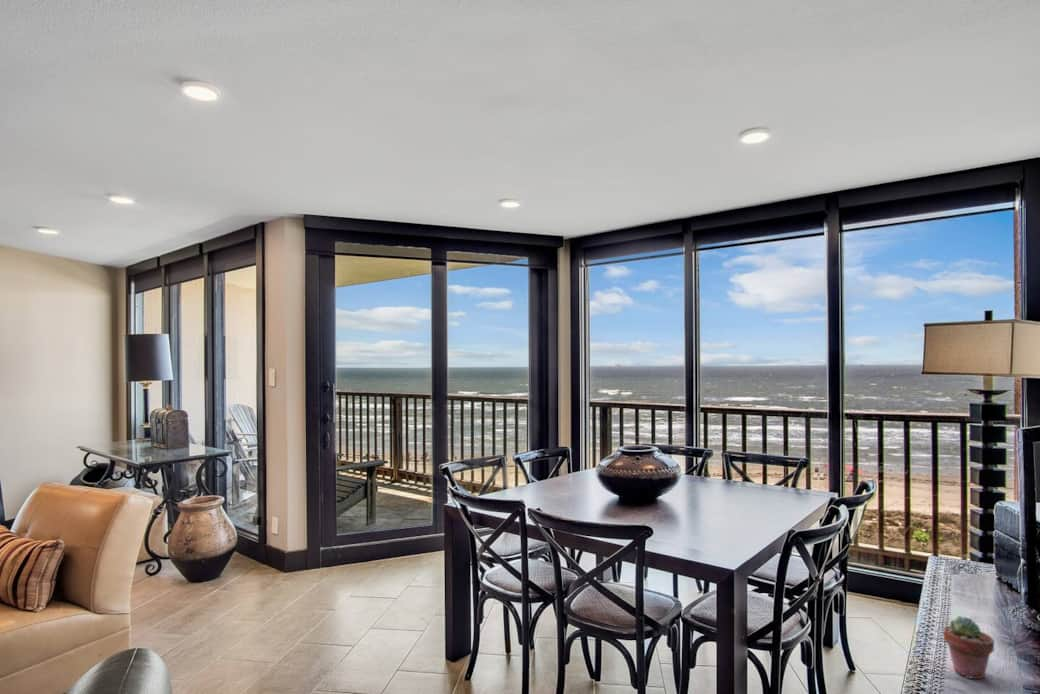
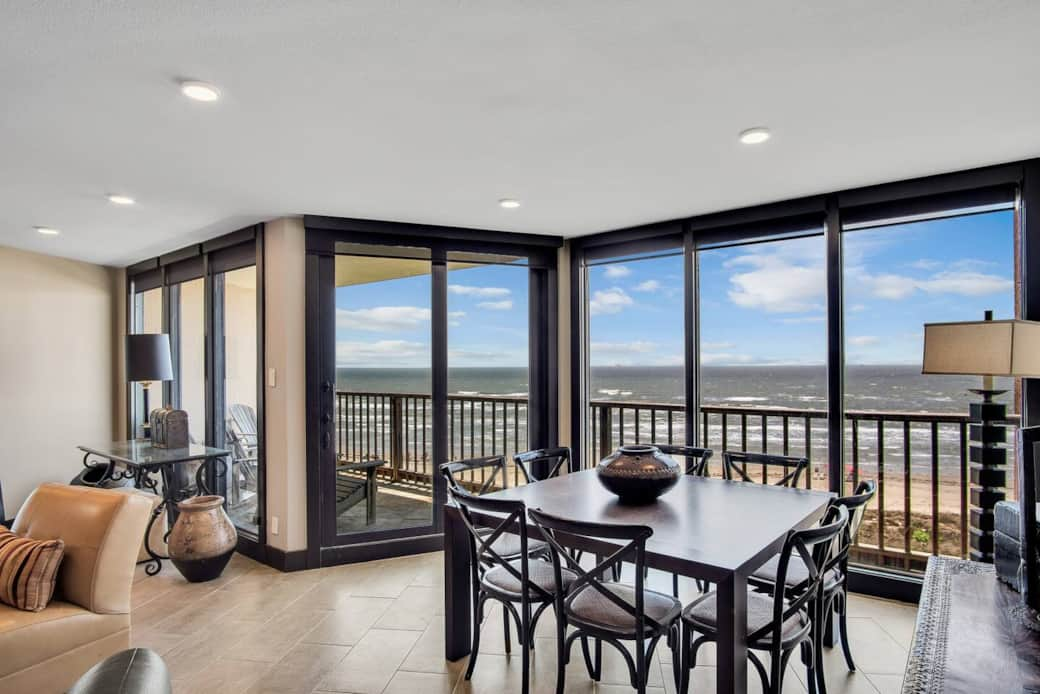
- potted succulent (968, 644)
